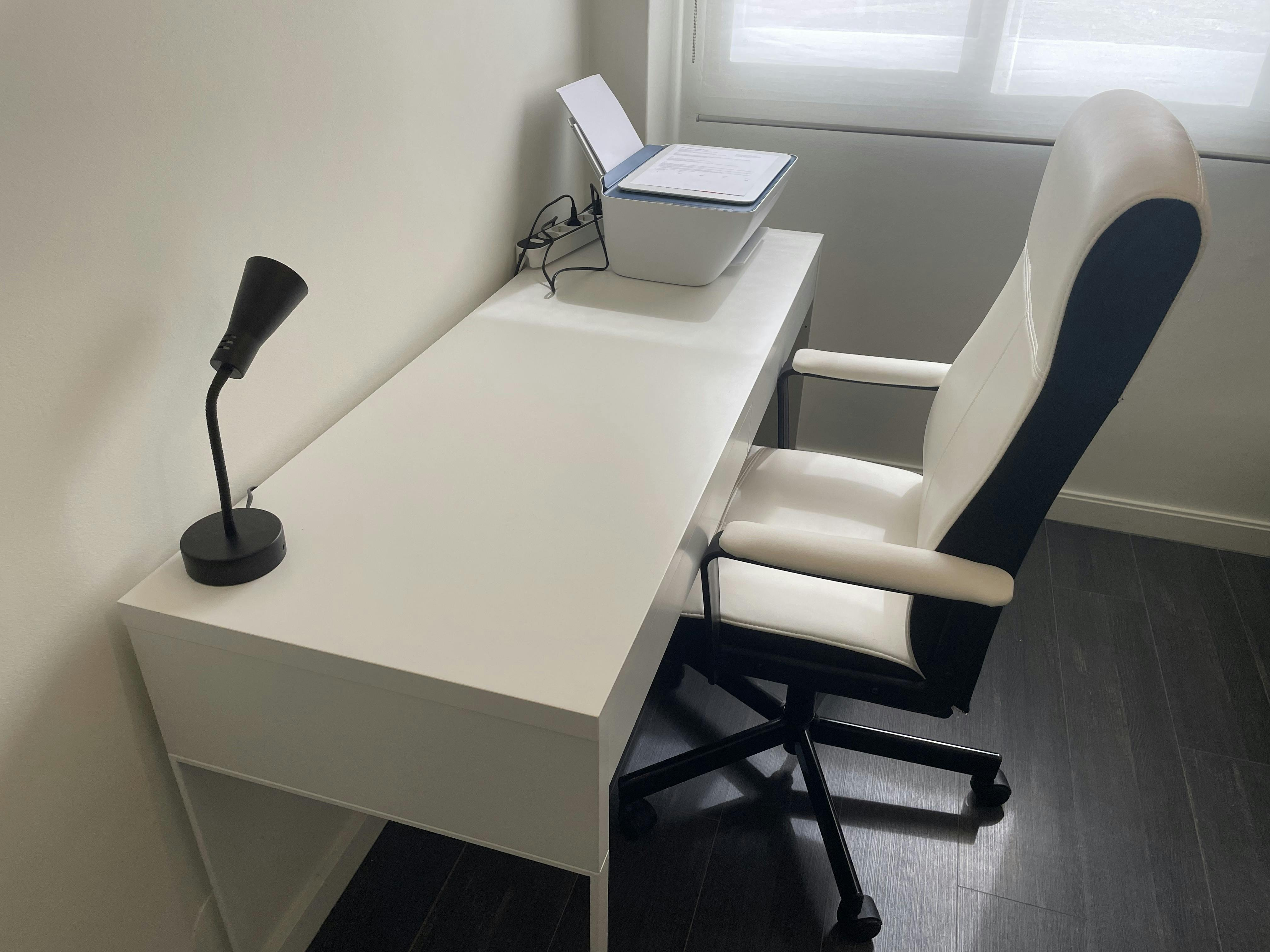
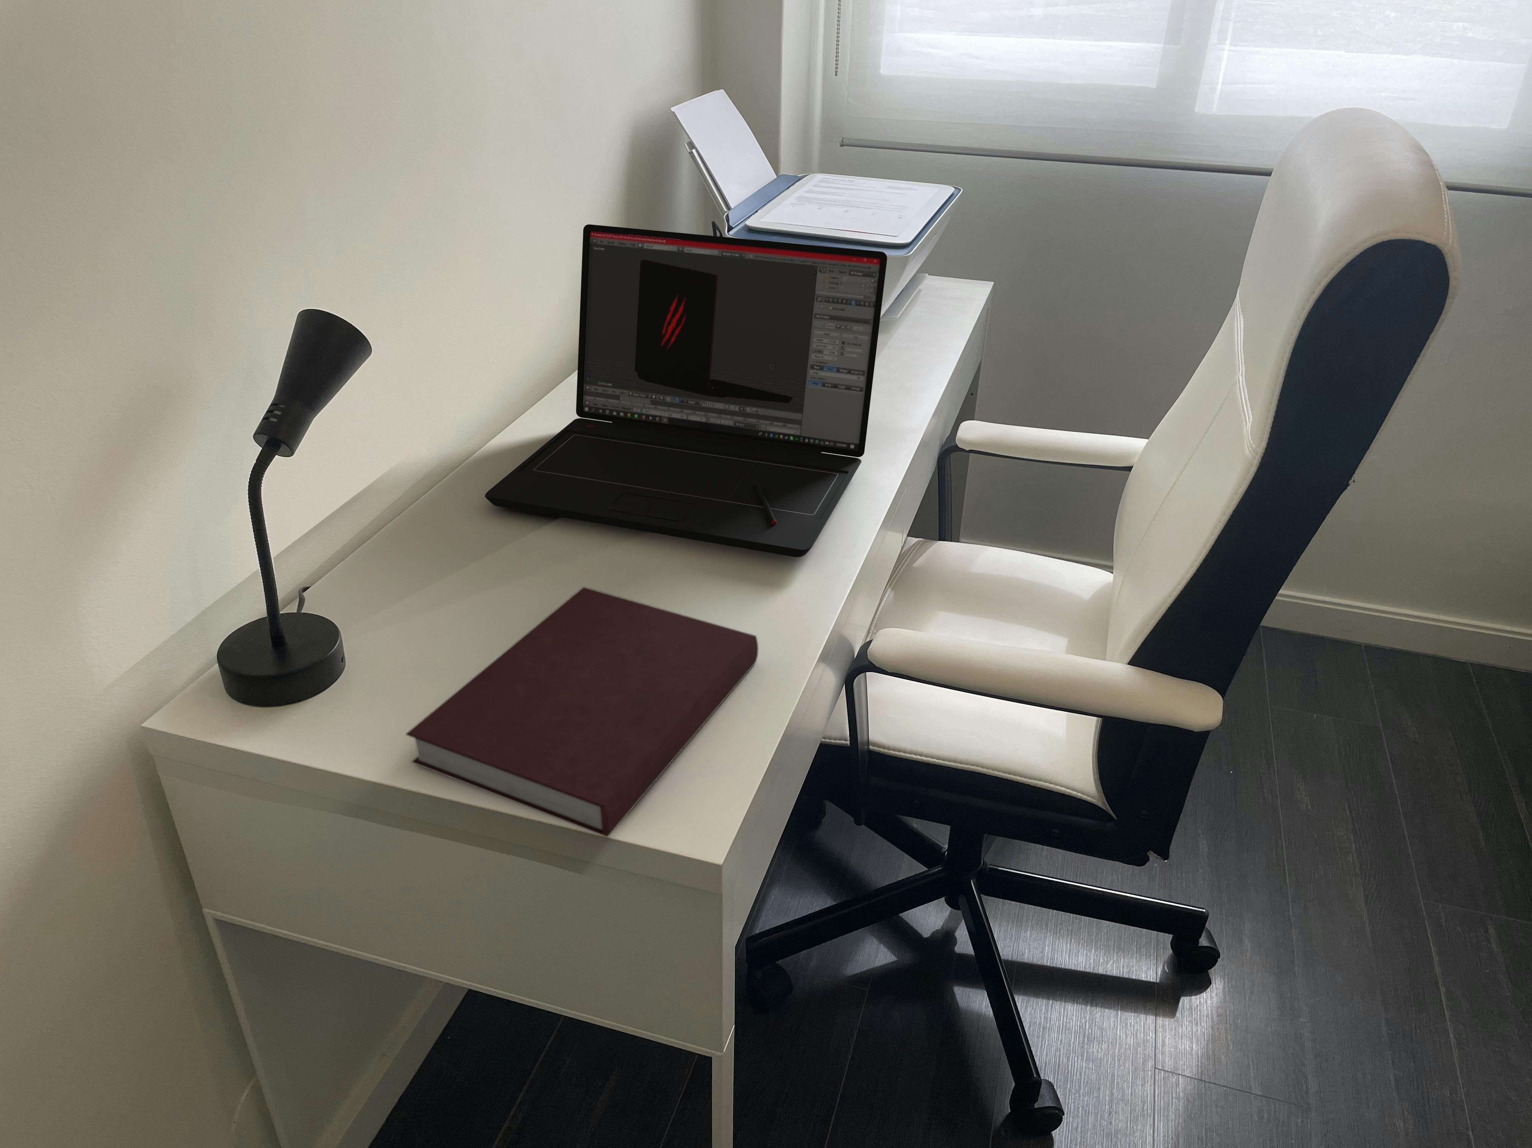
+ notebook (595, 696)
+ laptop (688, 379)
